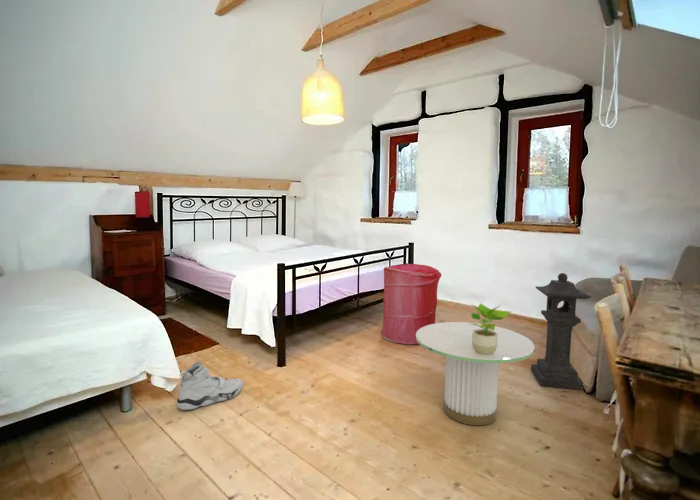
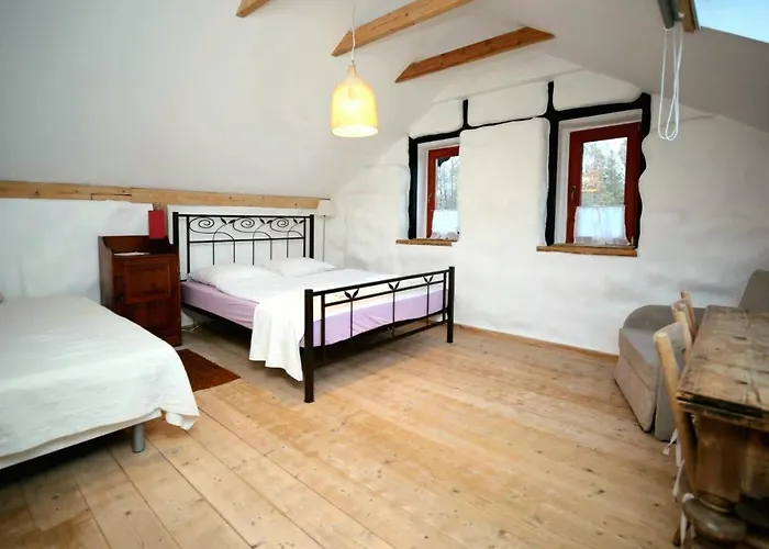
- laundry hamper (410, 301)
- potted plant (490, 326)
- side table (471, 375)
- sneaker (210, 380)
- stone lantern (559, 327)
